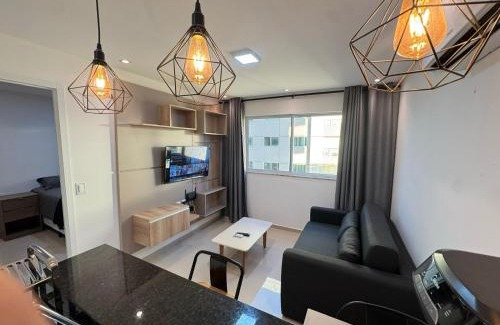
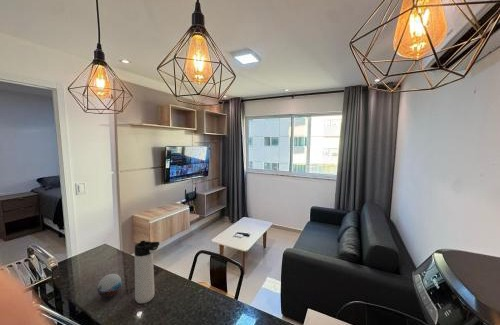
+ decorative orb (110, 285)
+ thermos bottle (147, 270)
